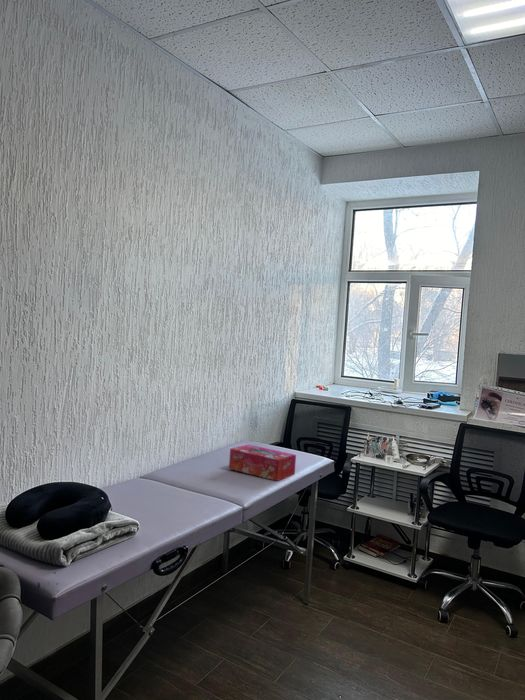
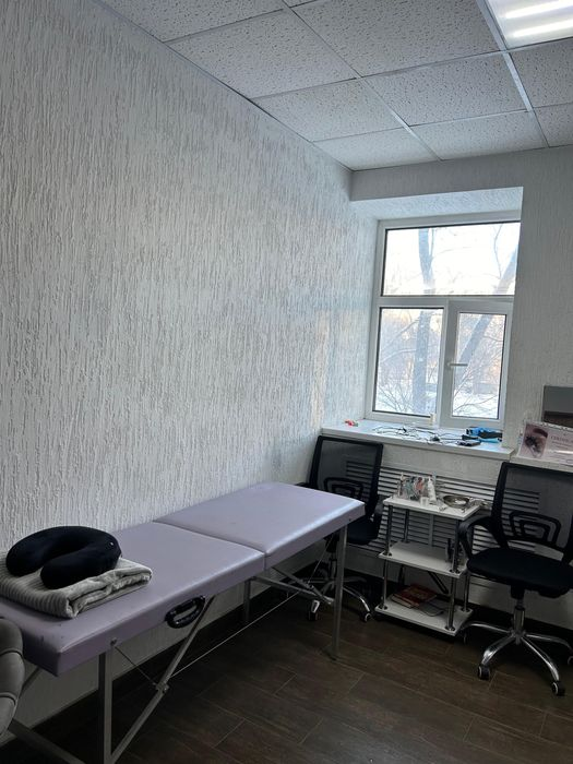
- tissue box (262, 461)
